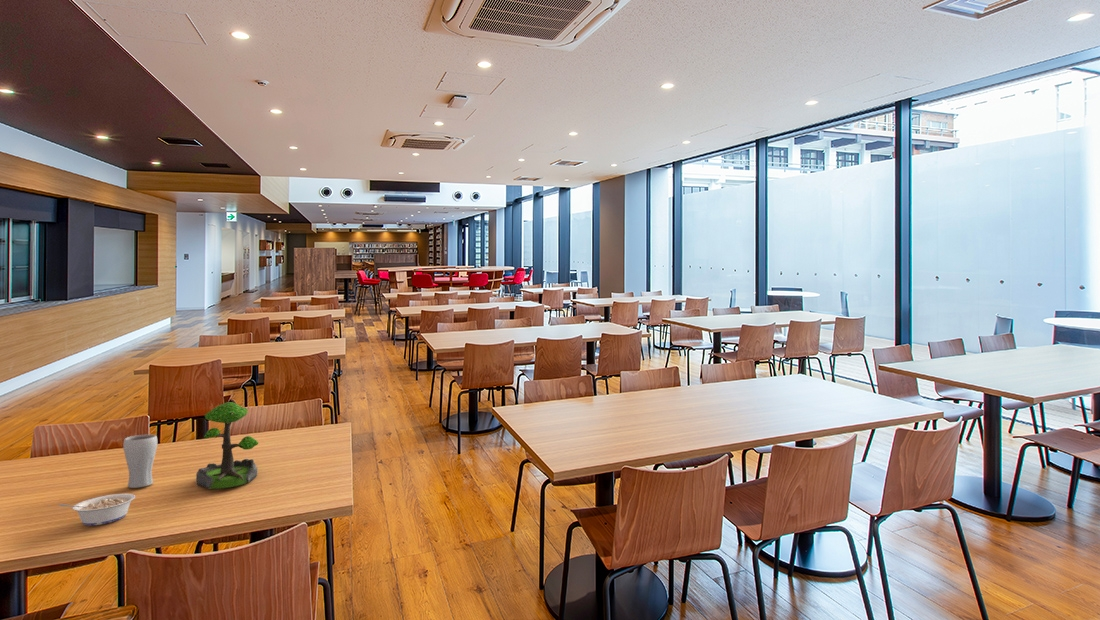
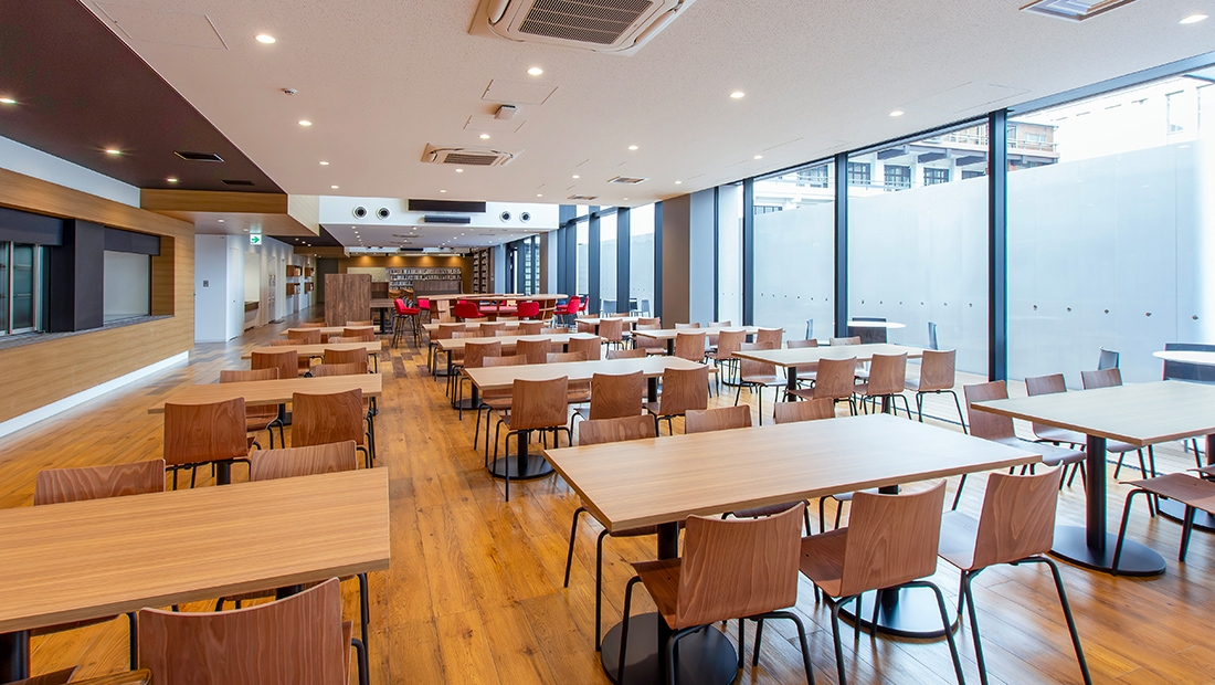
- legume (102, 509)
- drinking glass (140, 461)
- plant (228, 441)
